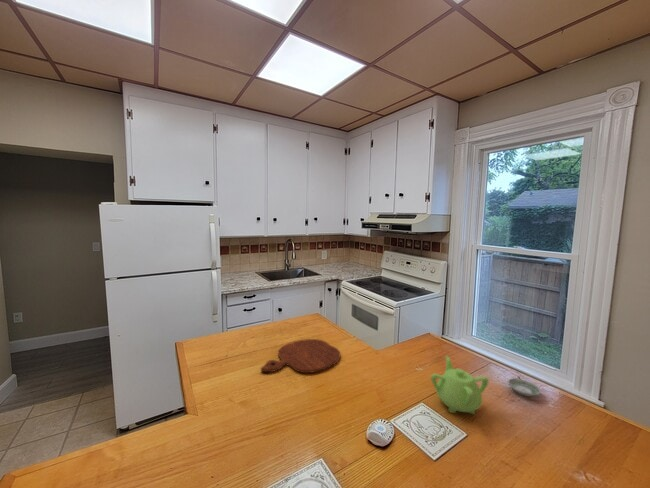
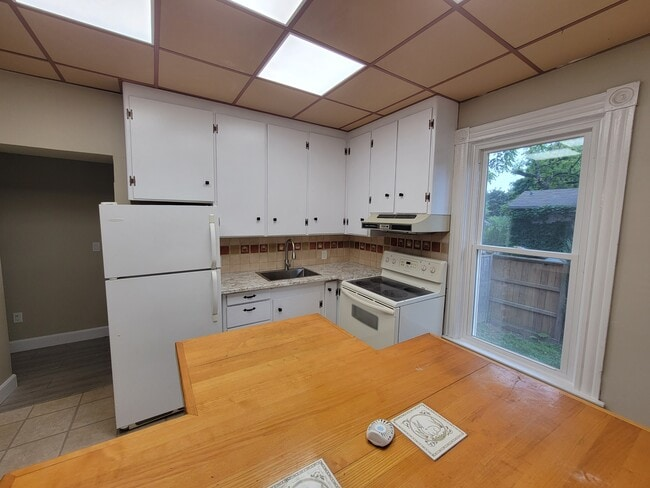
- saucer (523, 388)
- cutting board (299, 357)
- teapot (457, 385)
